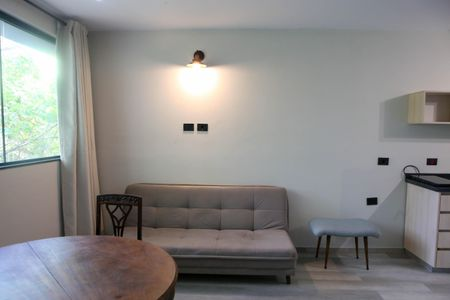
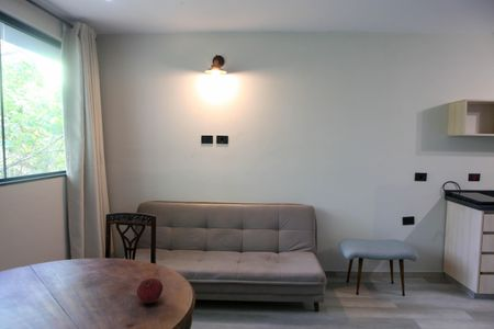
+ fruit (149, 290)
